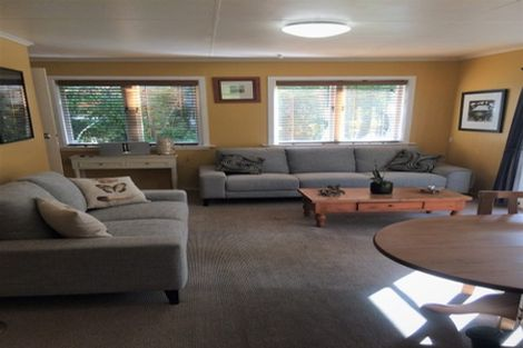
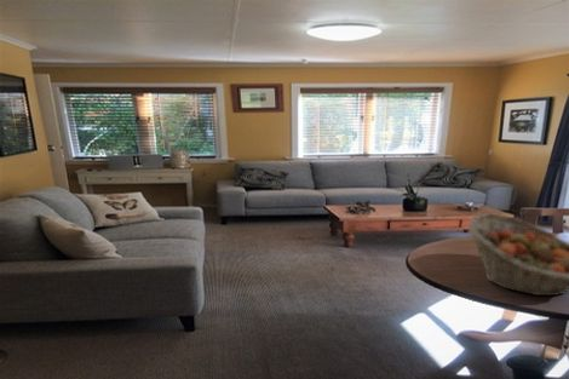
+ fruit basket (523, 251)
